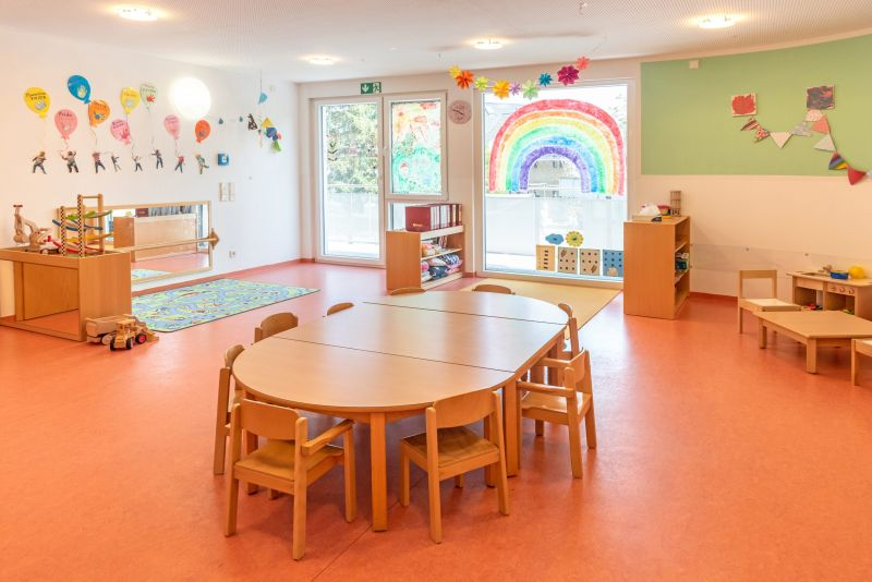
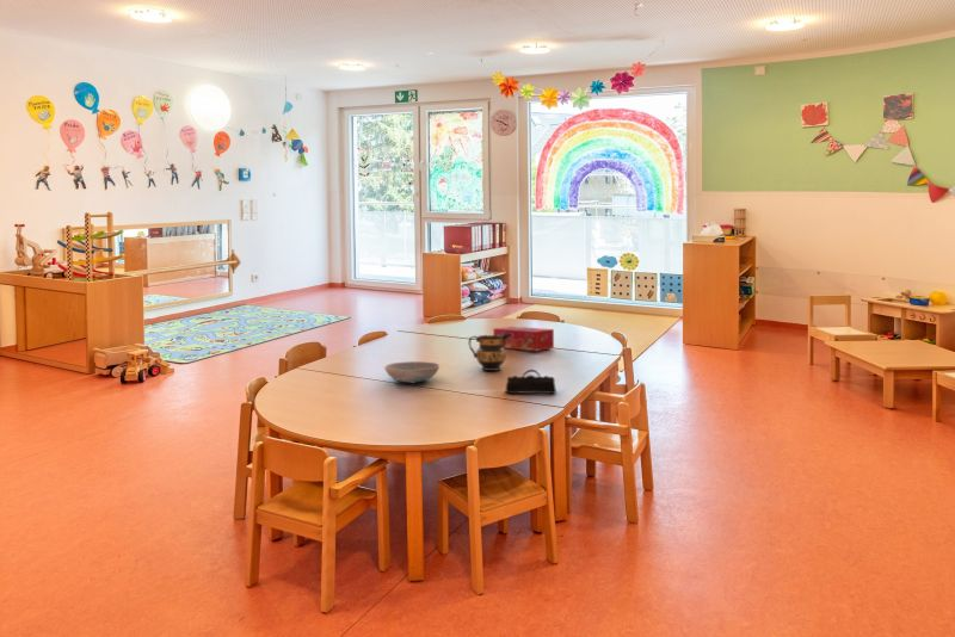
+ pitcher (491, 352)
+ dish (412, 373)
+ pencil case (530, 381)
+ tissue box (523, 338)
